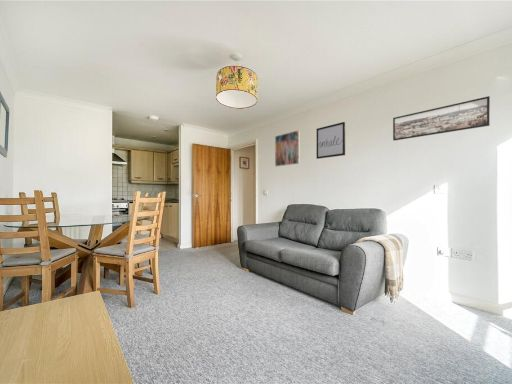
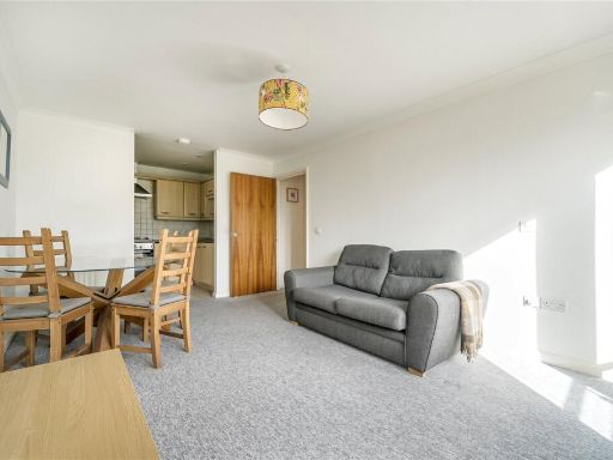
- wall art (330, 141)
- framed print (435, 121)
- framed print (286, 149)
